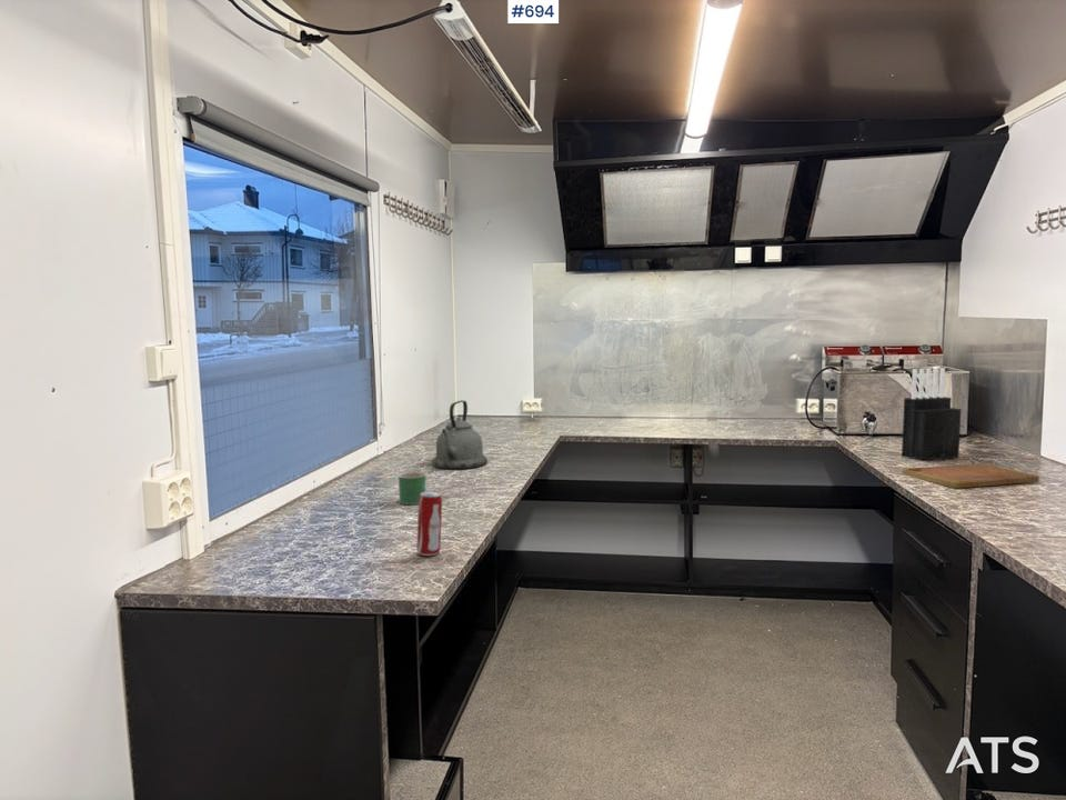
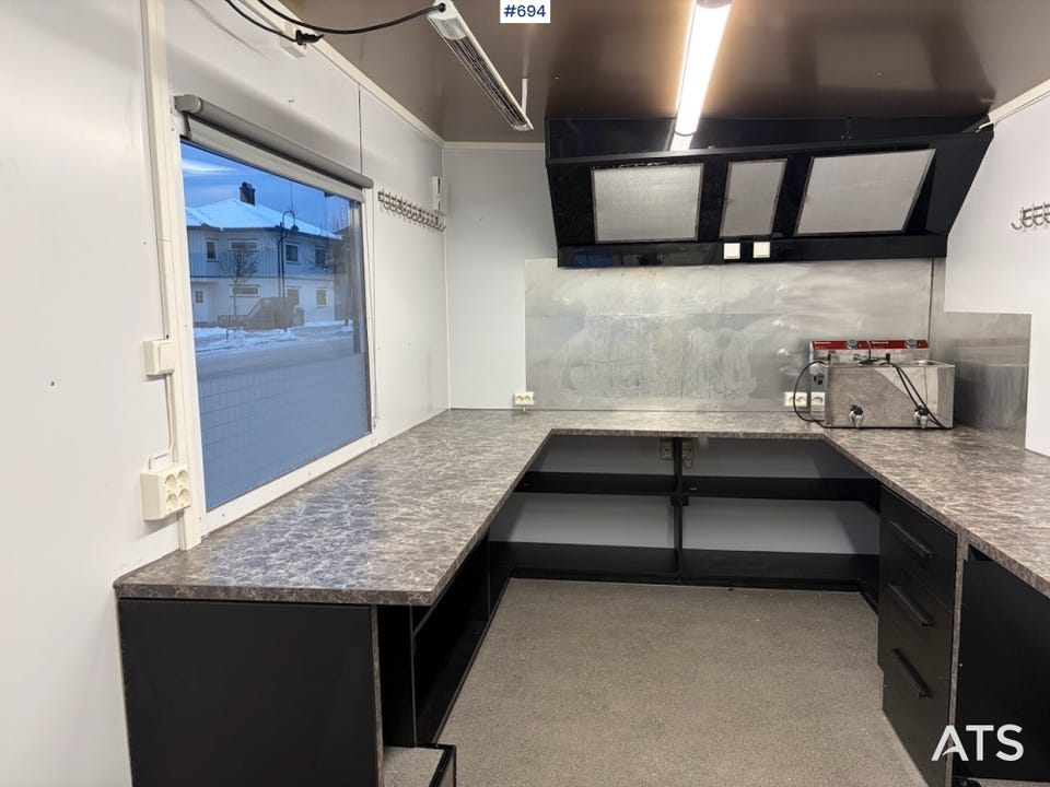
- cutting board (968, 474)
- knife block (934, 413)
- mug (413, 487)
- kettle (459, 433)
- beverage can (429, 522)
